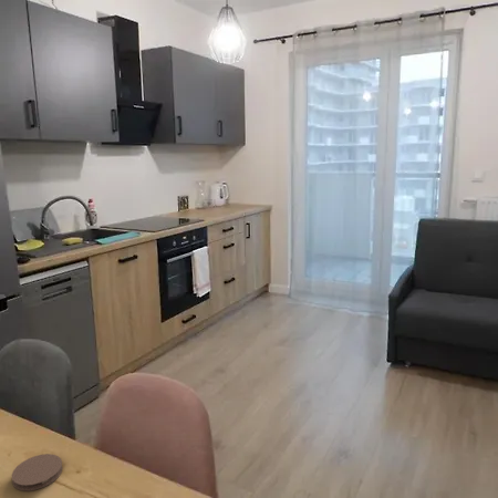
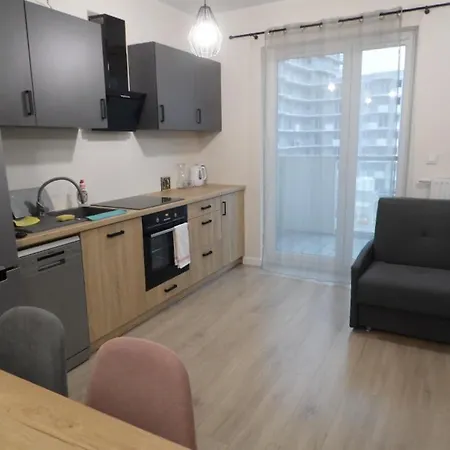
- coaster (38, 471)
